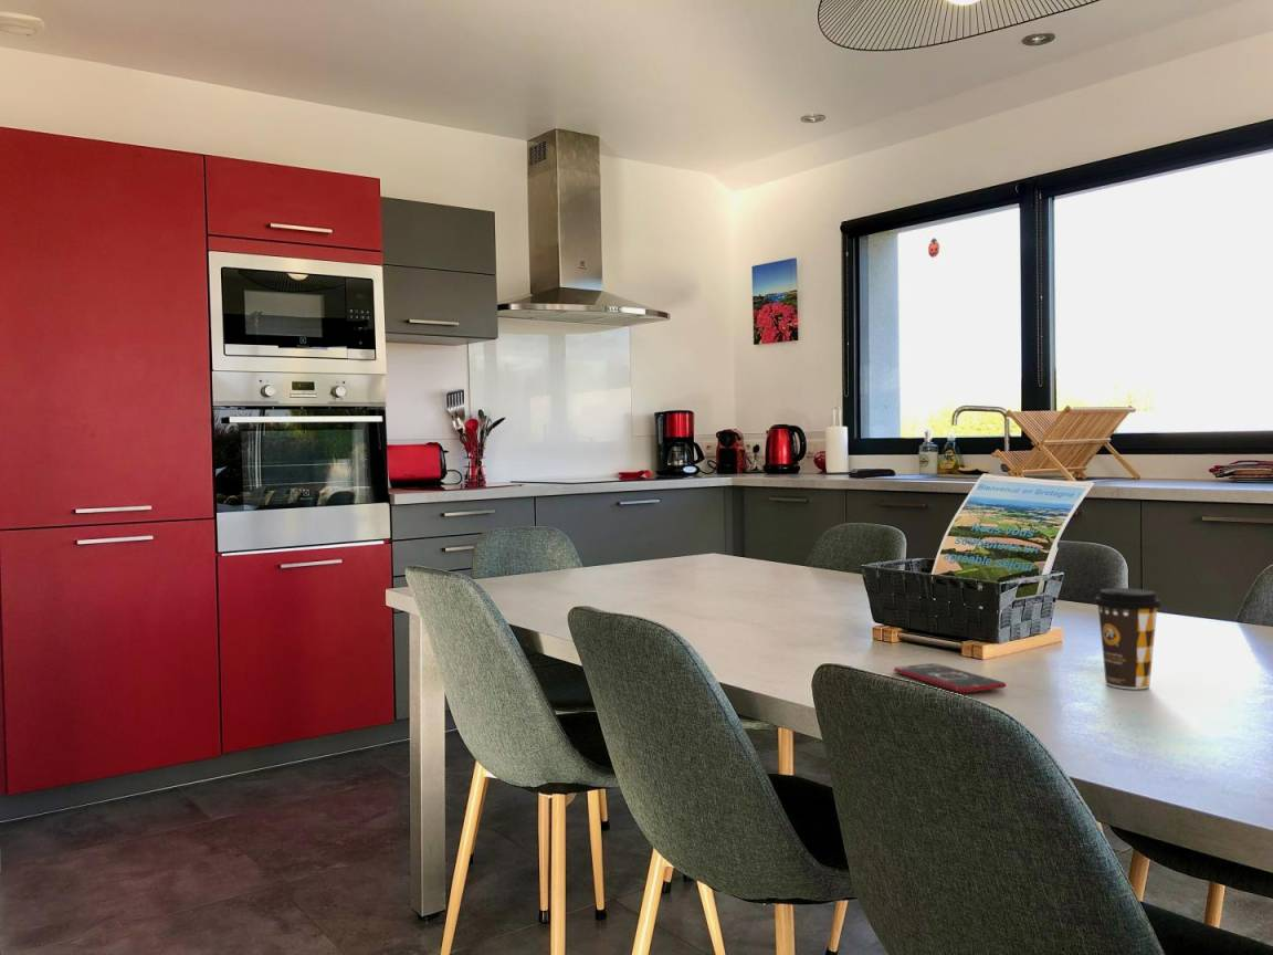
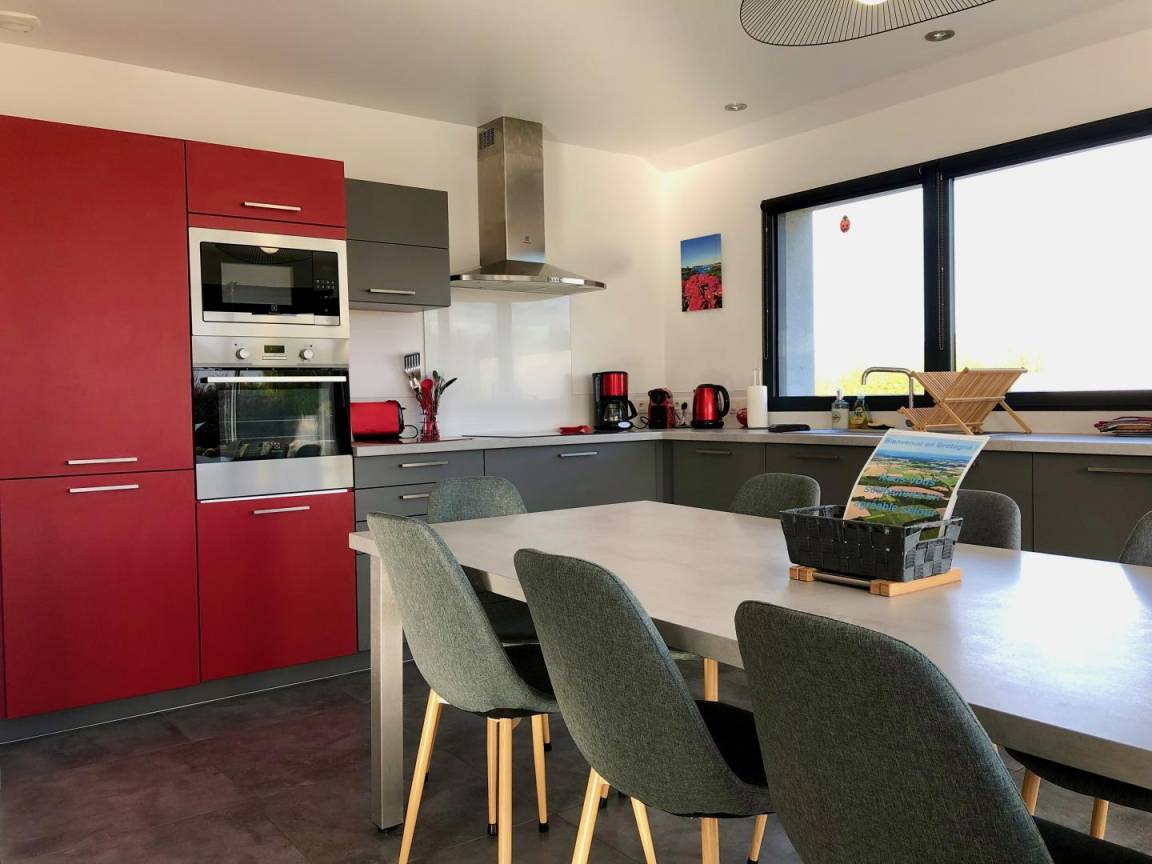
- coffee cup (1127, 638)
- smartphone (947, 676)
